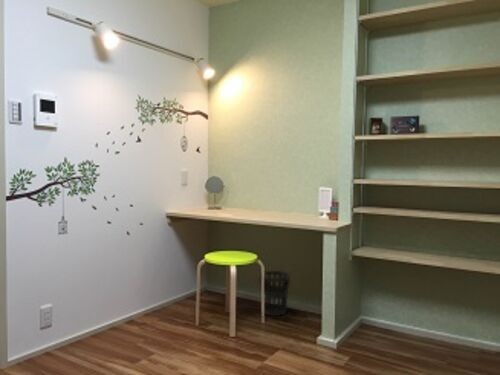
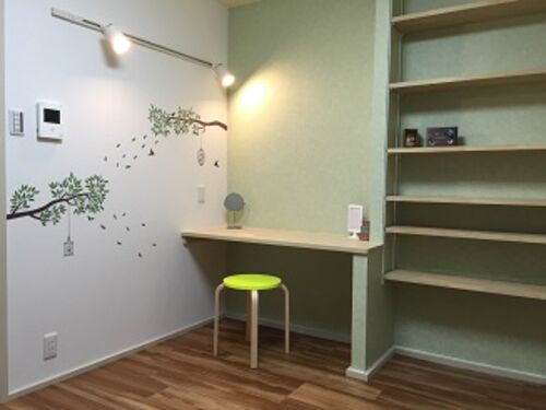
- wastebasket (274, 292)
